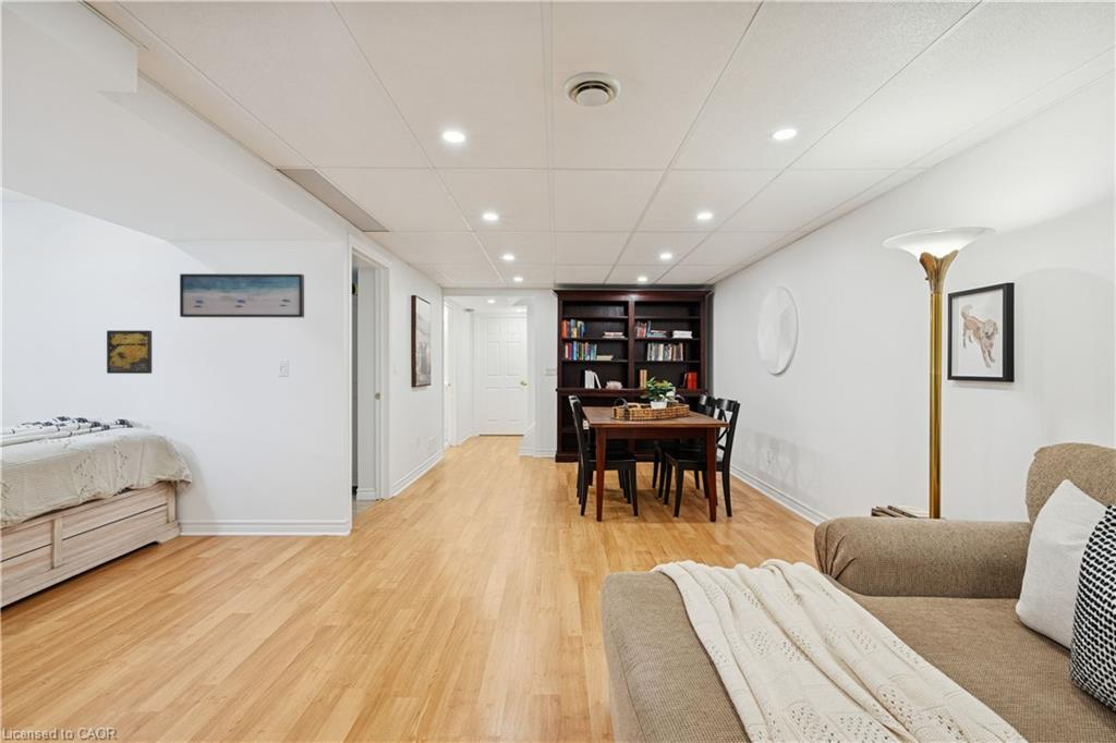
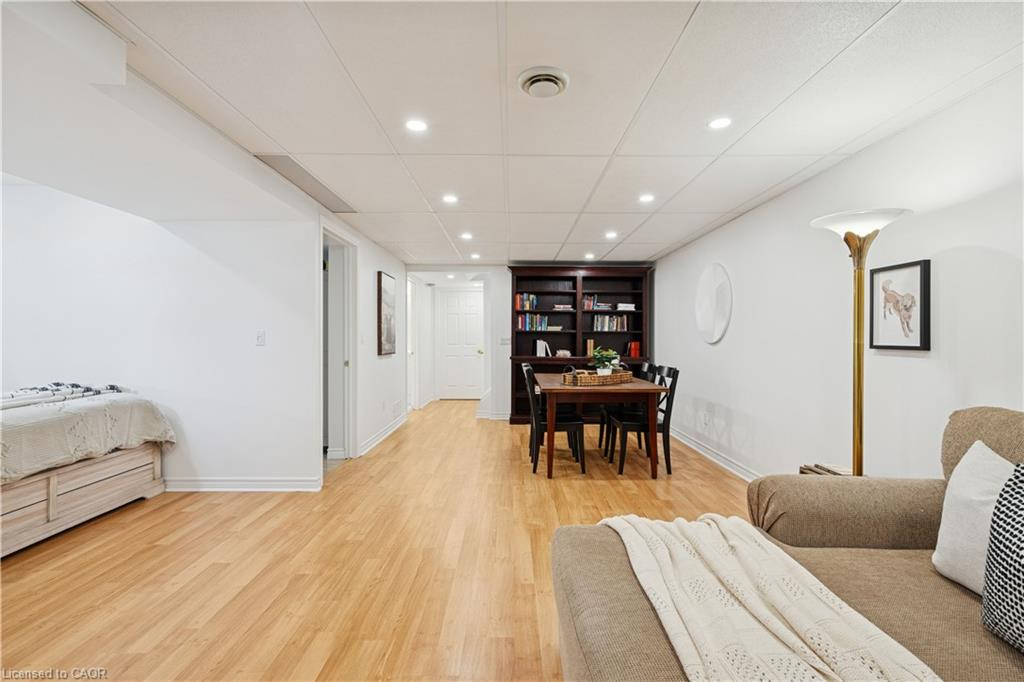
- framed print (129, 352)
- wall art (242, 295)
